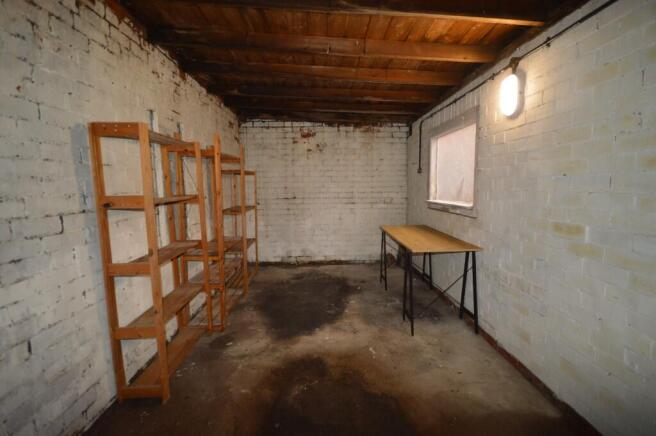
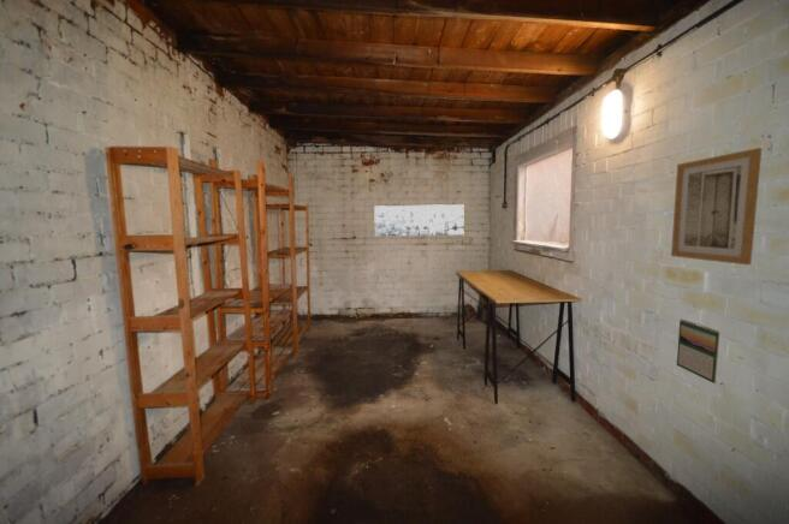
+ wall art (419, 220)
+ calendar (696, 349)
+ wall art (710, 209)
